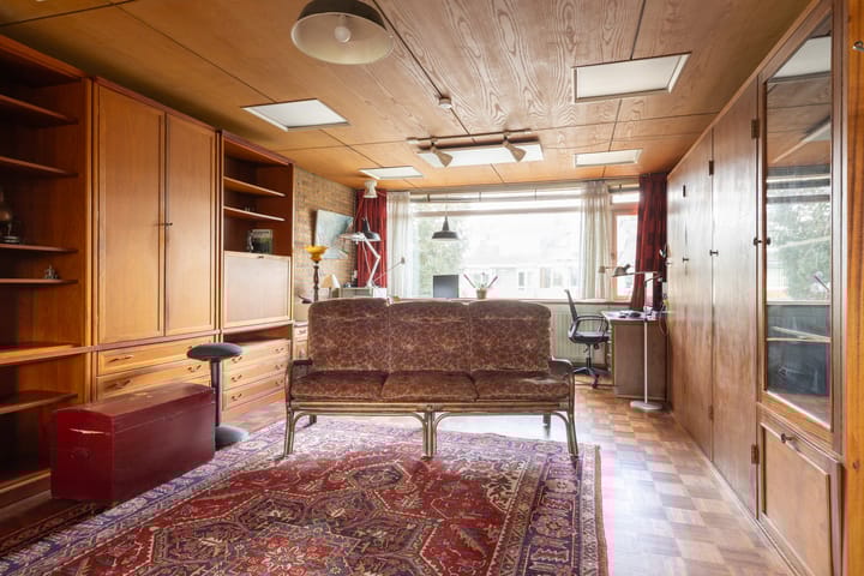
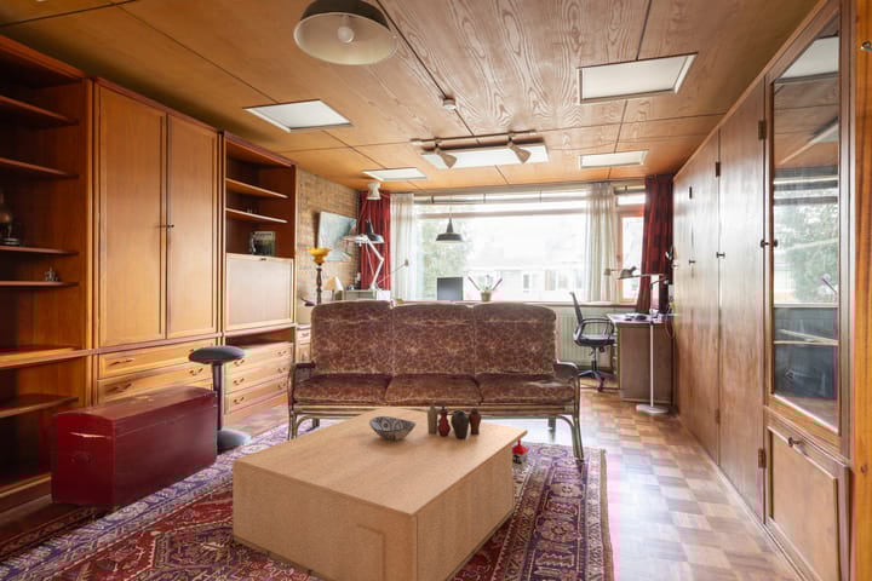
+ vase (453, 418)
+ coffee table (395, 479)
+ decorative bowl (392, 428)
